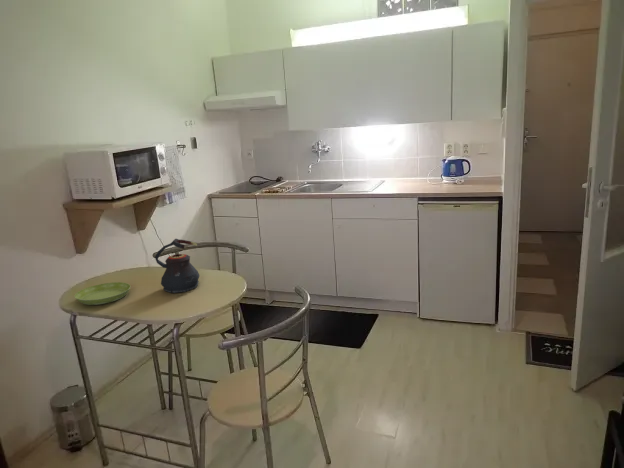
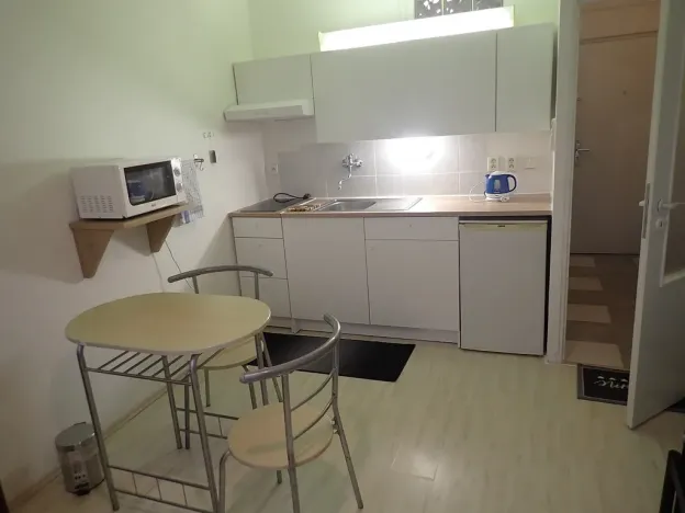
- teapot (177, 263)
- saucer (103, 294)
